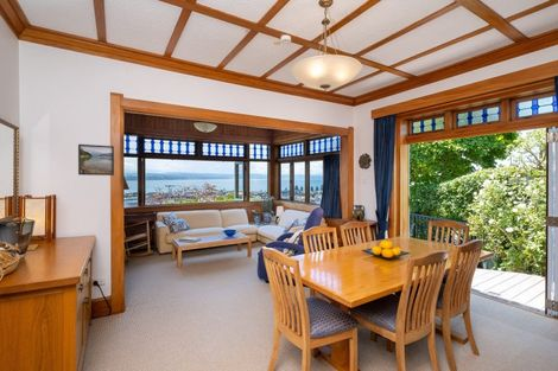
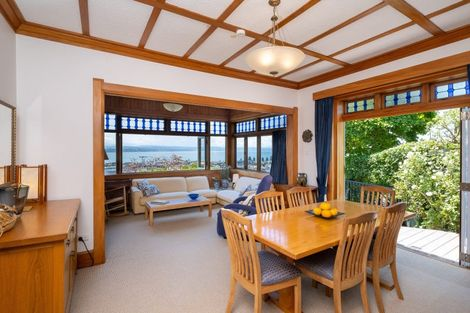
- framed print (96, 160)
